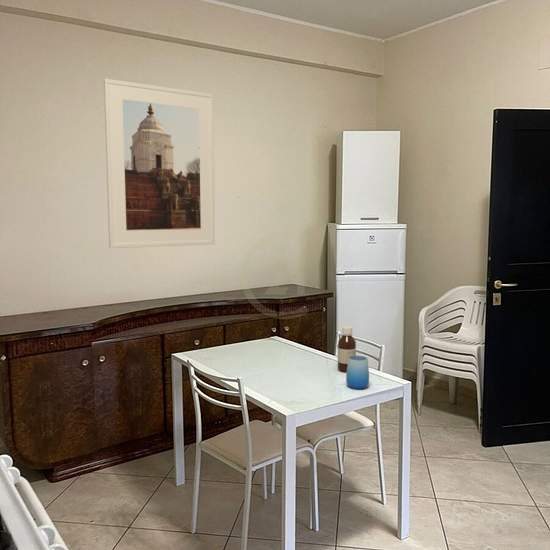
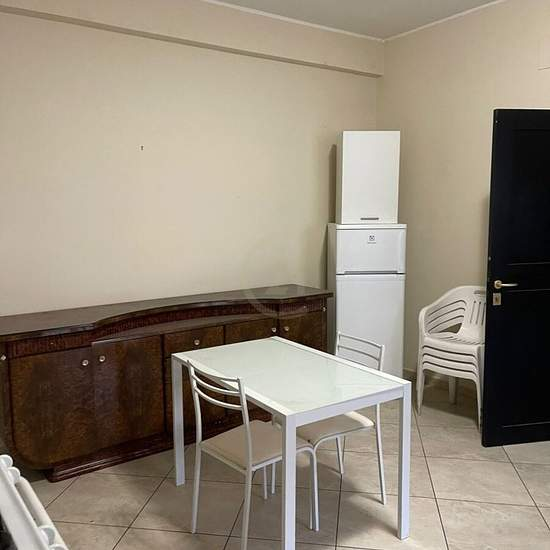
- cup (357, 372)
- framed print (163, 167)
- bottle (346, 348)
